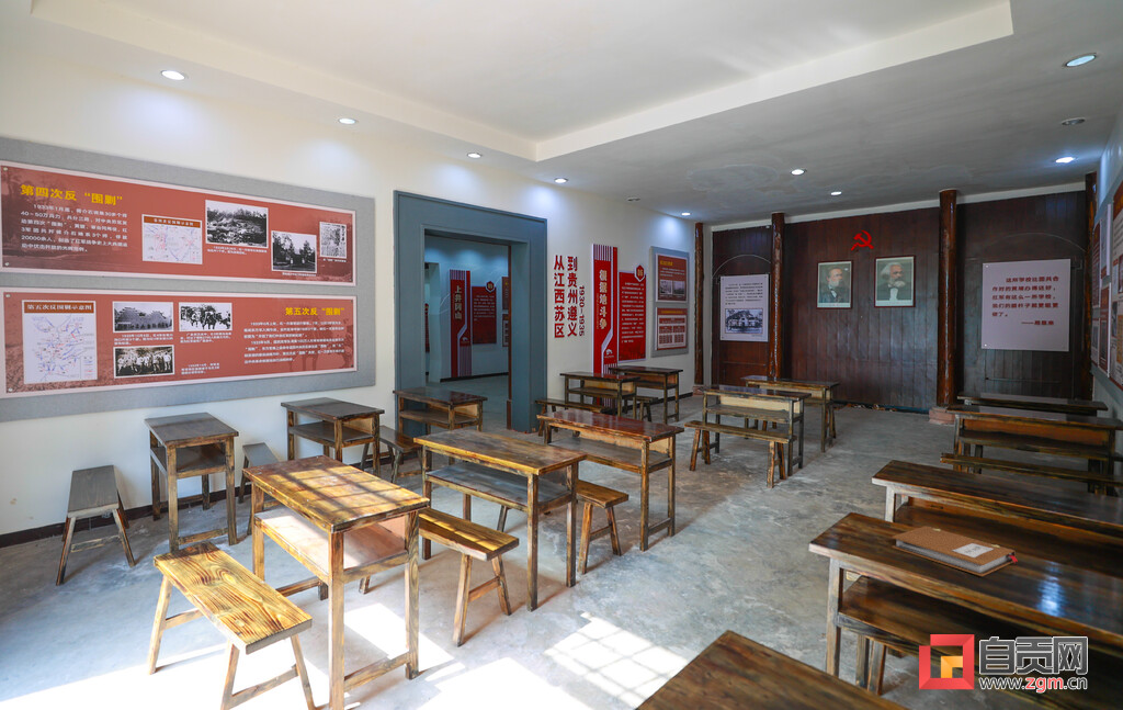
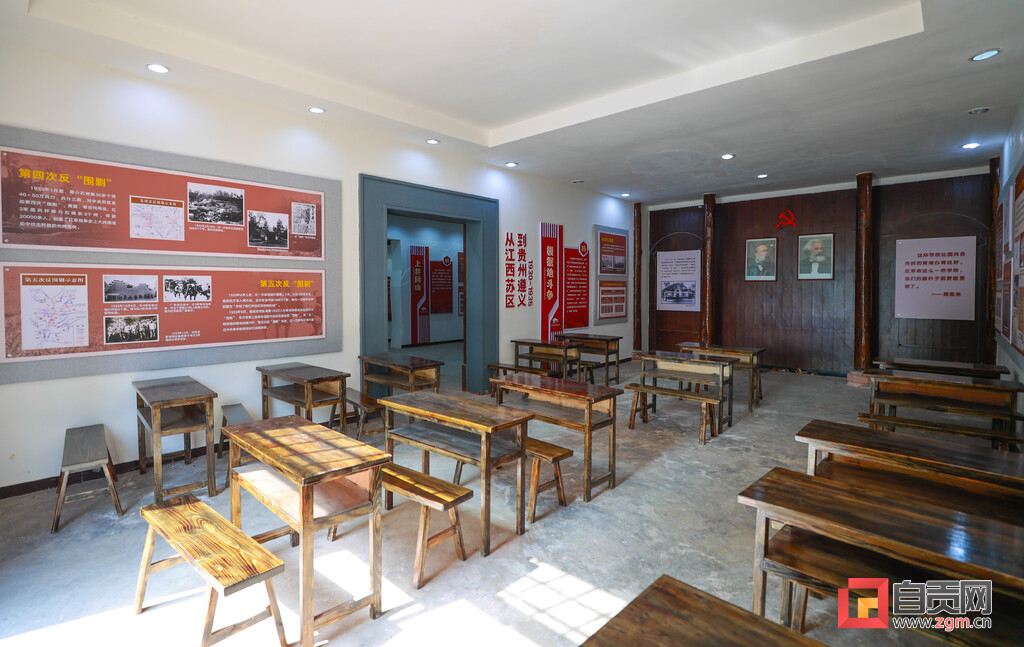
- notebook (954, 549)
